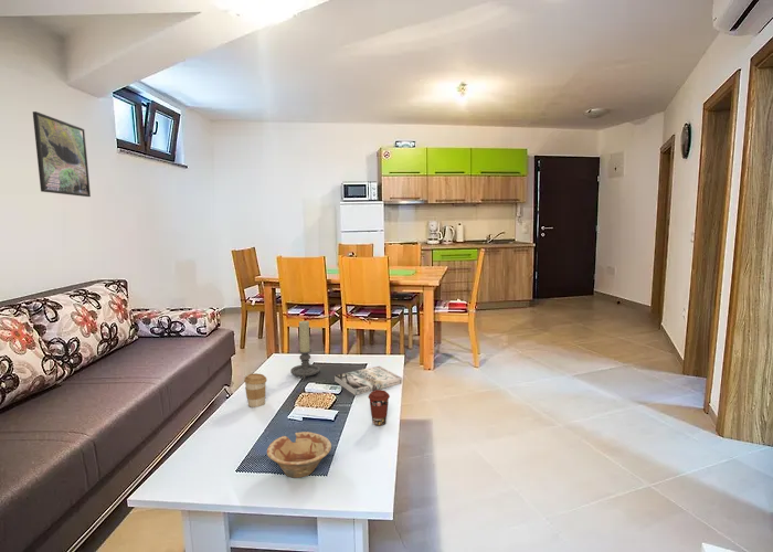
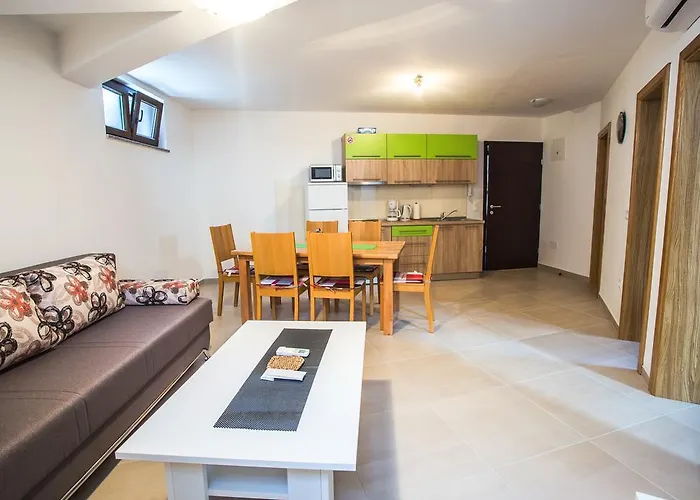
- dish (300, 458)
- coffee cup (379, 407)
- coffee cup (255, 389)
- candle holder (304, 348)
- book (368, 379)
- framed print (64, 158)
